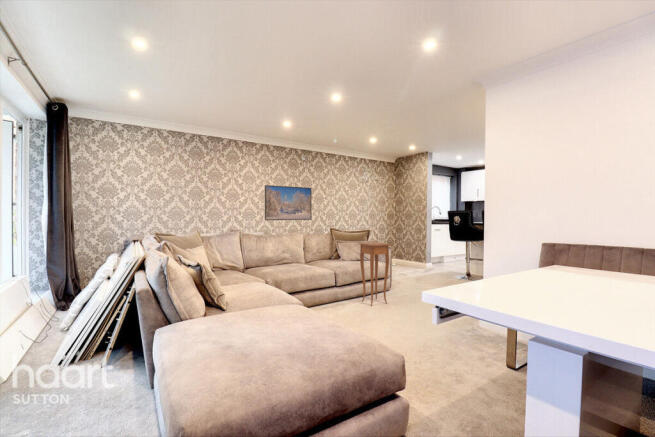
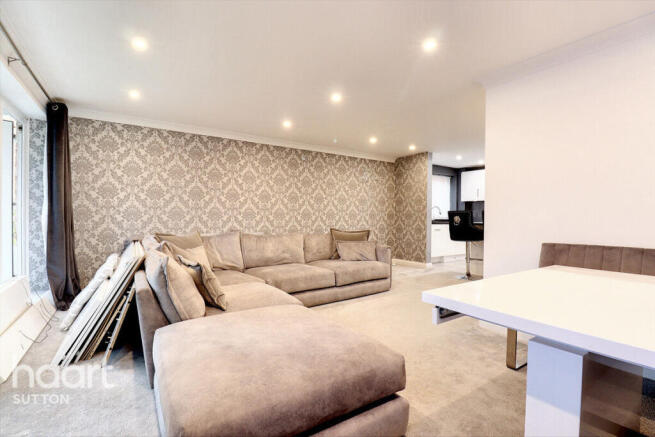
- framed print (289, 203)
- side table (375, 272)
